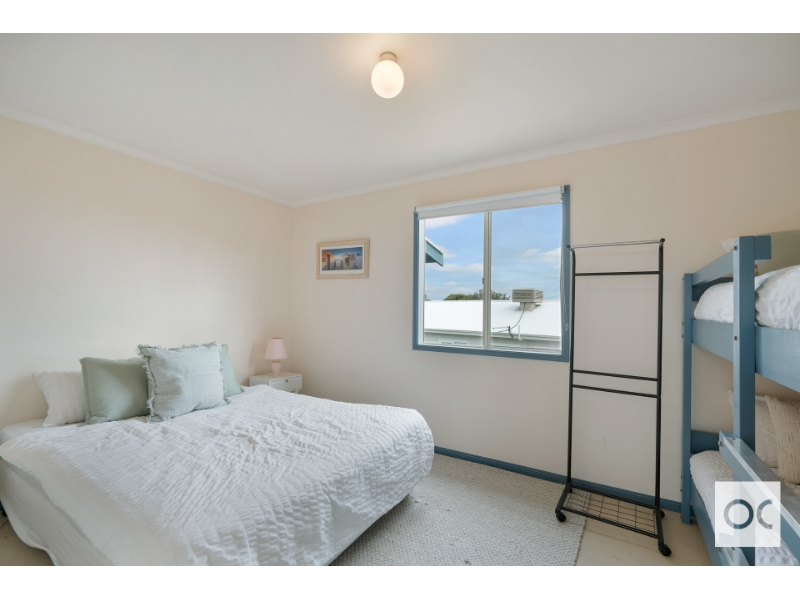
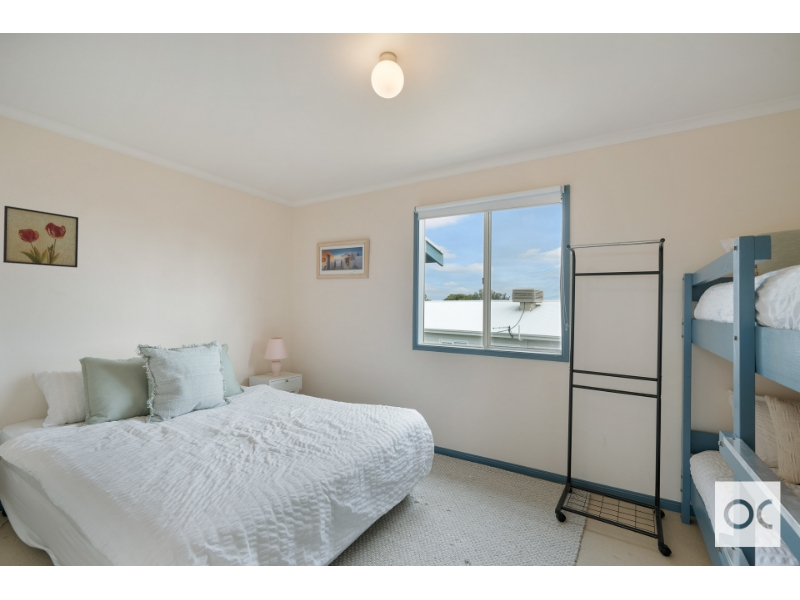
+ wall art (42, 238)
